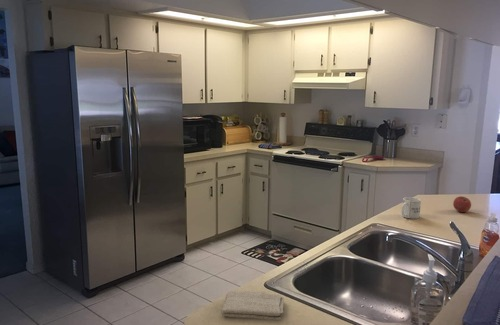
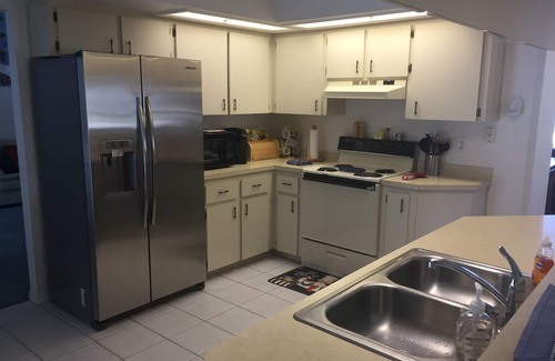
- washcloth (253, 304)
- apple (462, 204)
- mug (409, 208)
